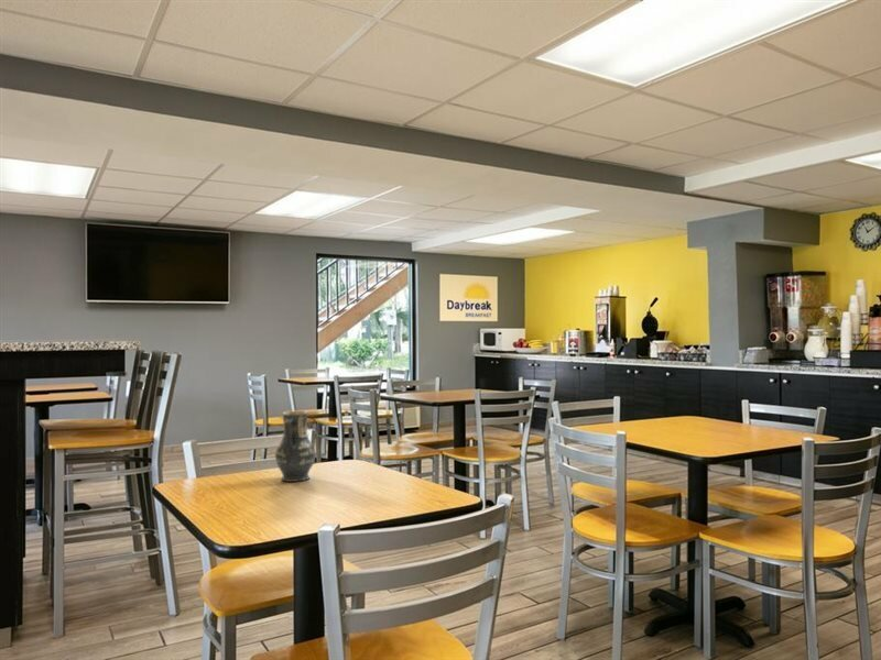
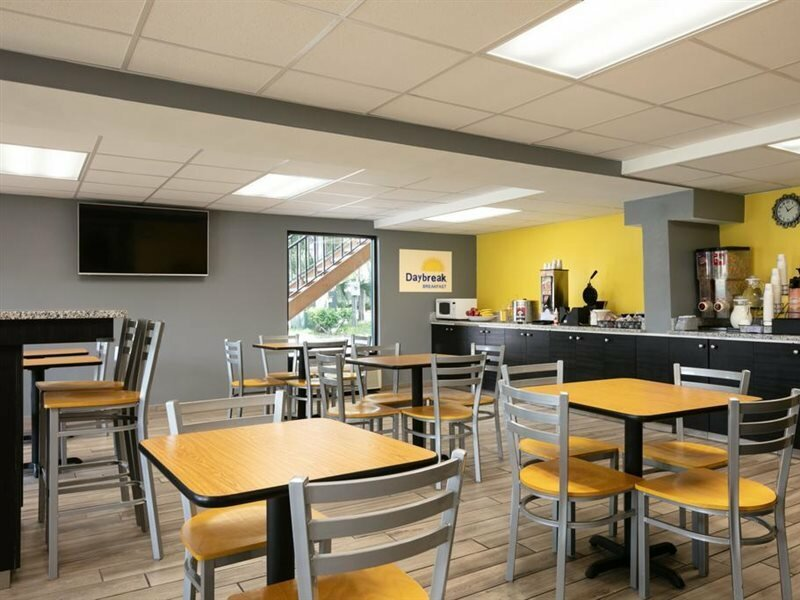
- vase (295, 444)
